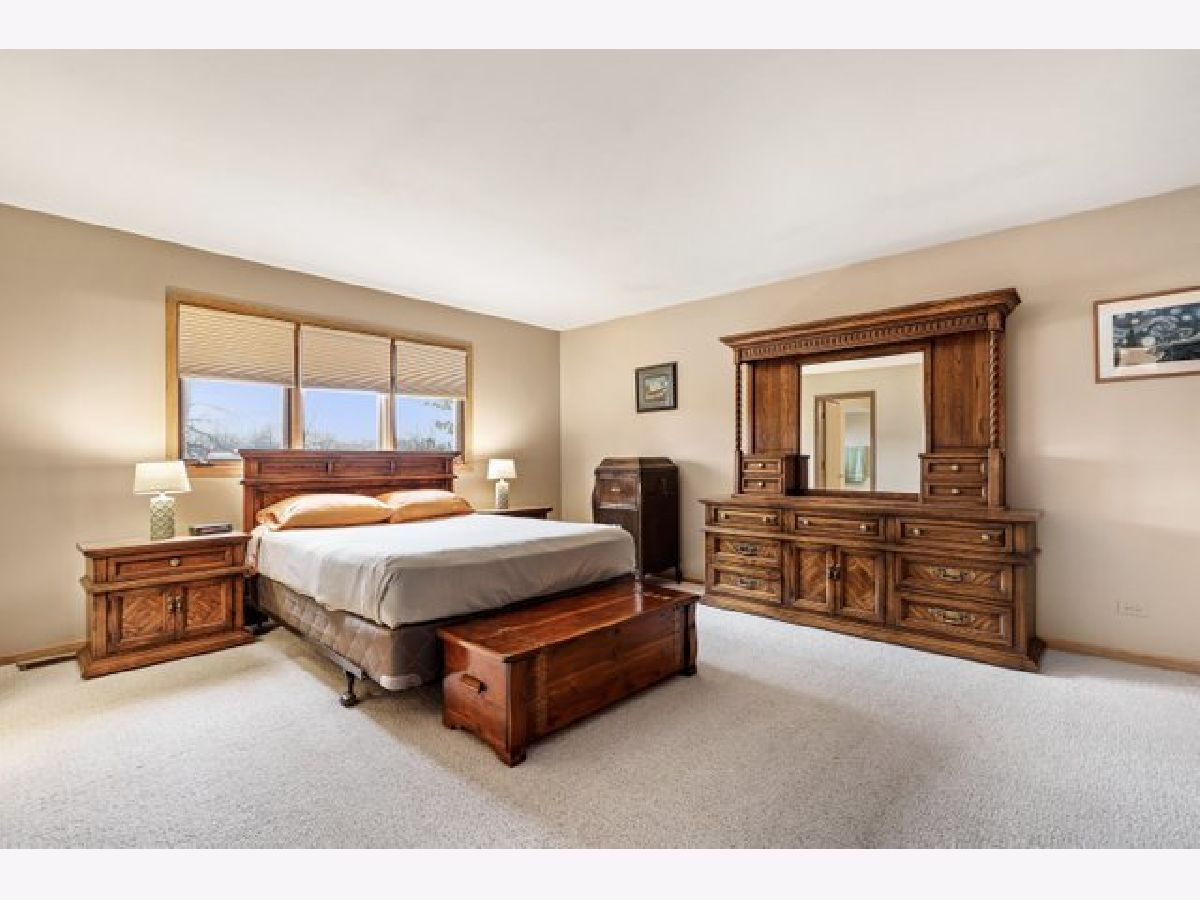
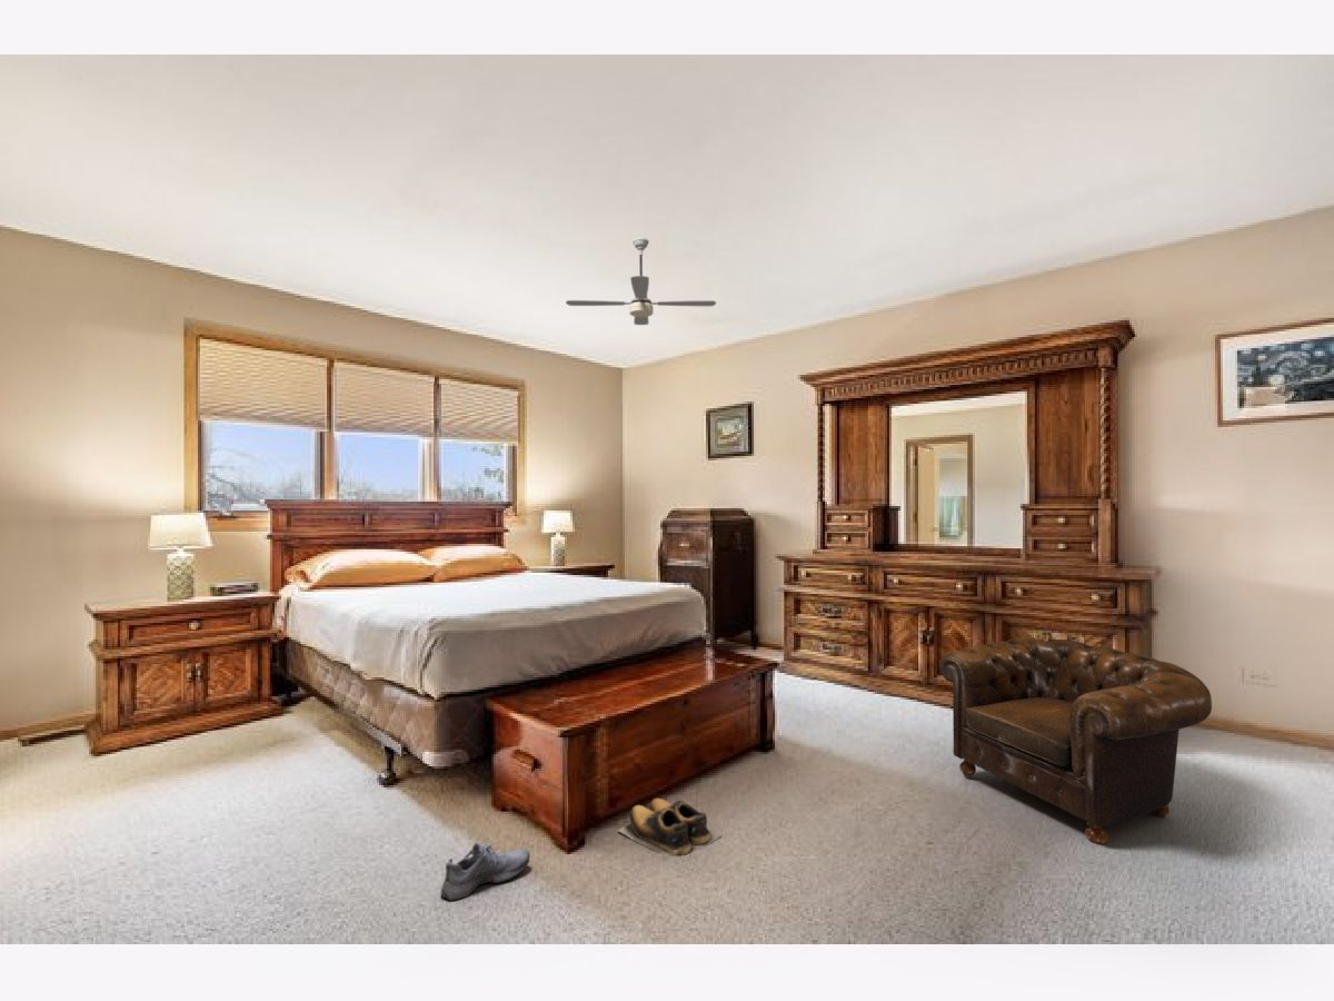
+ shoe (486, 860)
+ shoes (668, 819)
+ armchair (1075, 724)
+ ceiling fan (640, 278)
